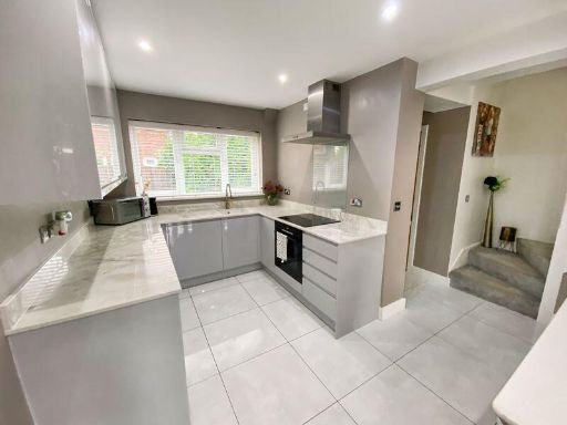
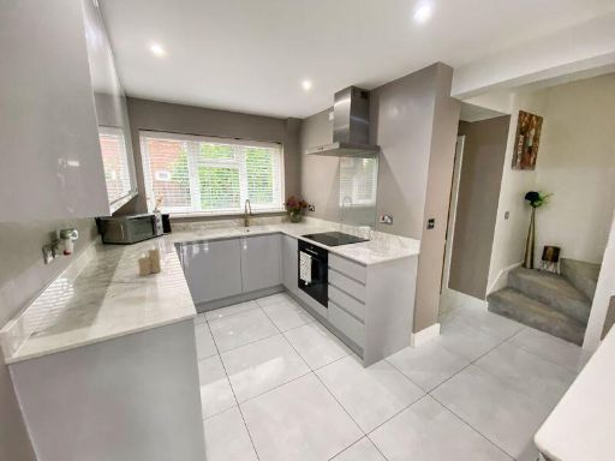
+ candle (149, 259)
